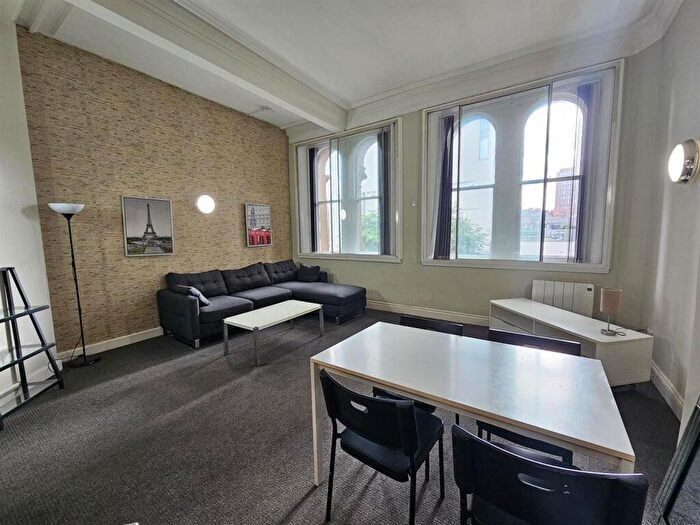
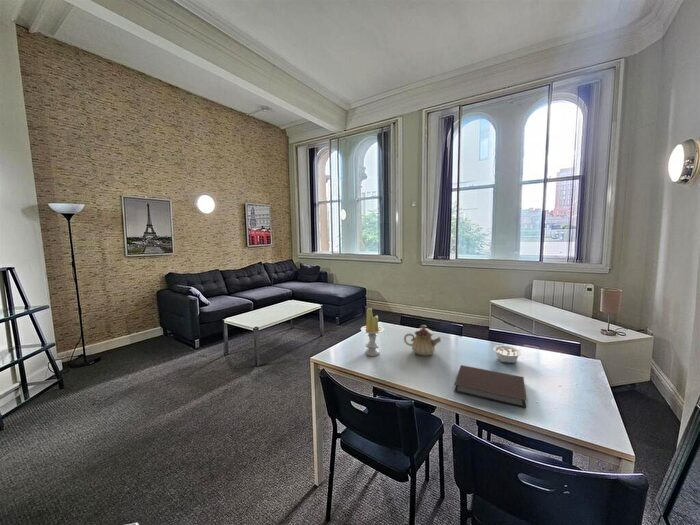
+ legume (506, 354)
+ teapot (421, 338)
+ candle (372, 330)
+ notebook (489, 383)
